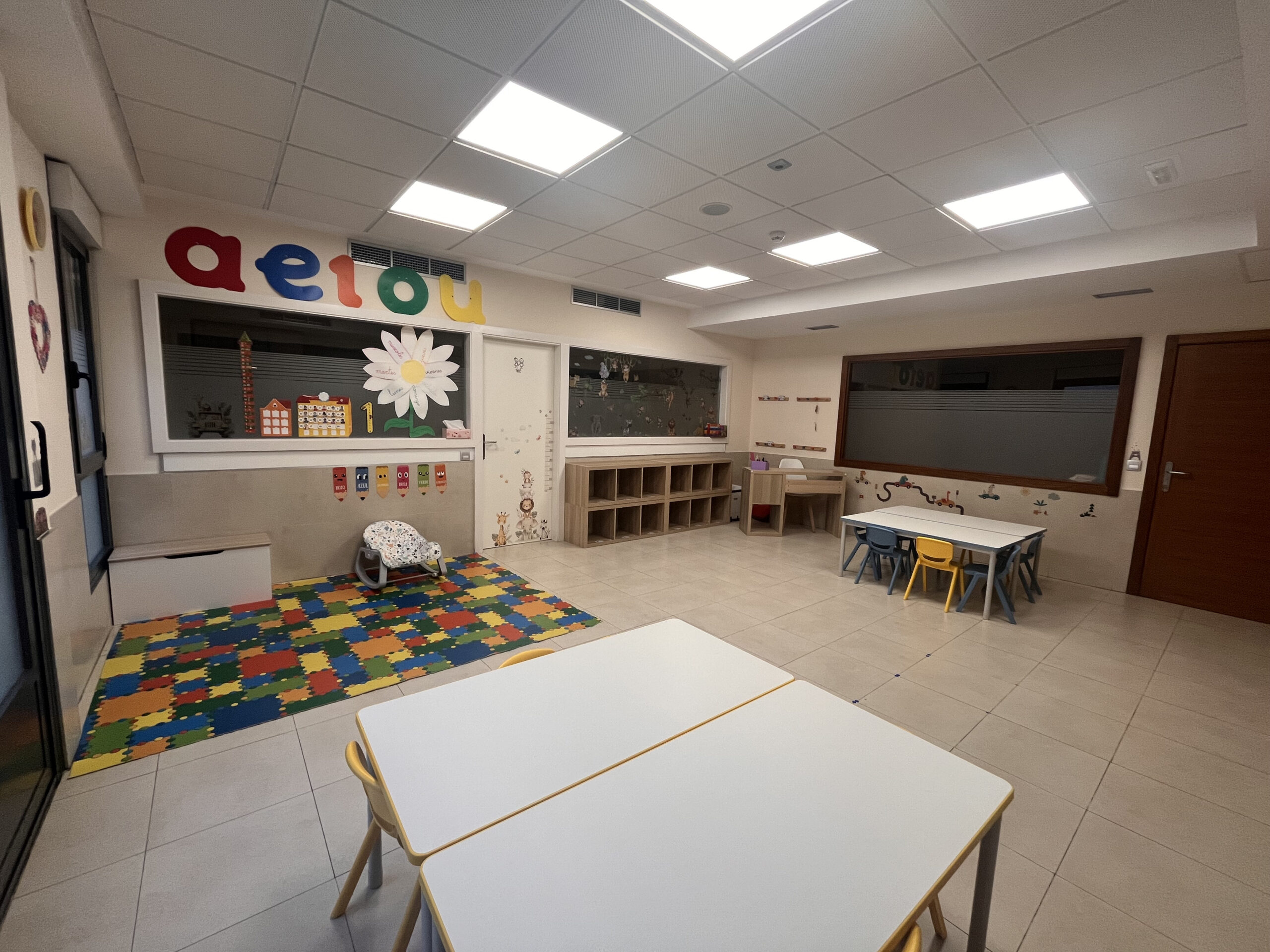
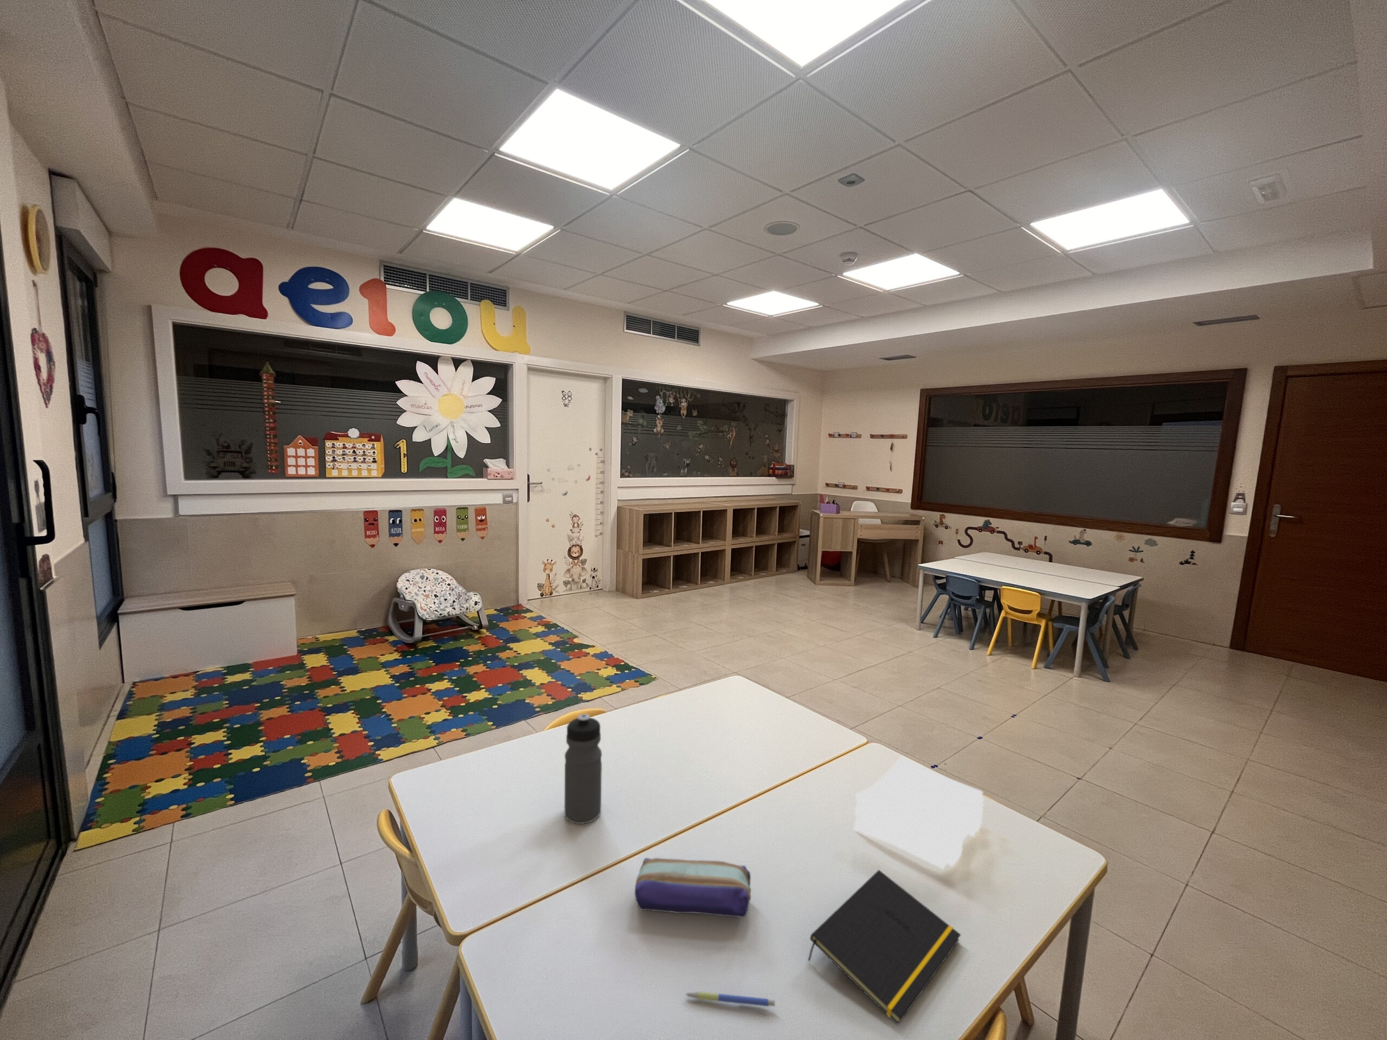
+ pen (730, 998)
+ water bottle (583, 765)
+ notepad (887, 937)
+ pencil case (694, 887)
+ papers (920, 807)
